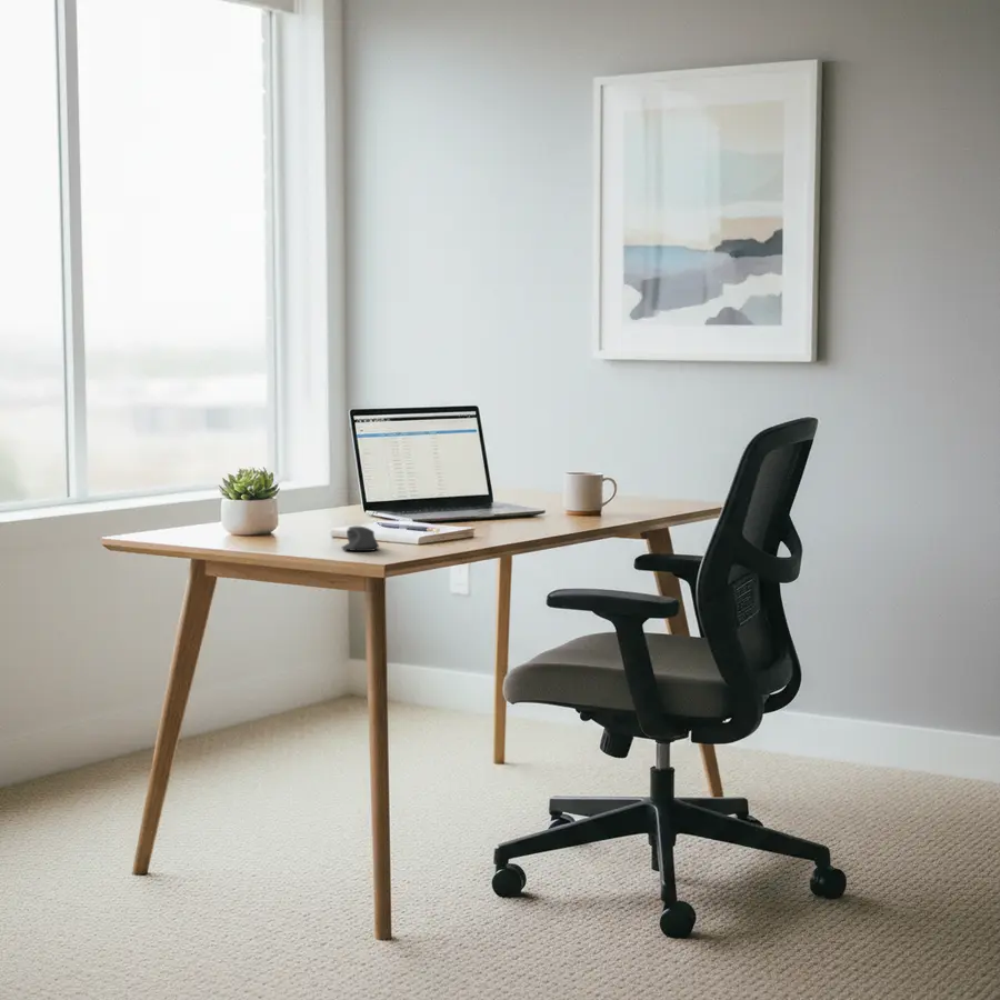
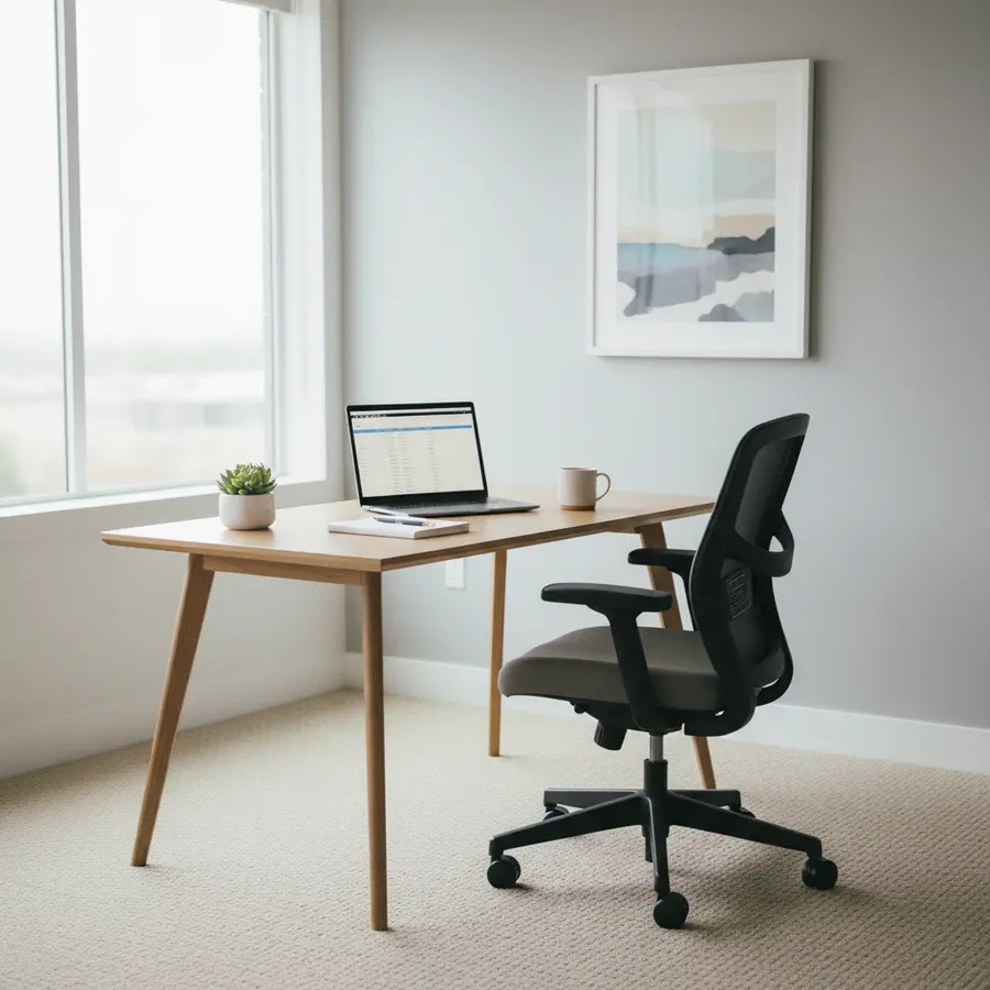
- computer mouse (358, 537)
